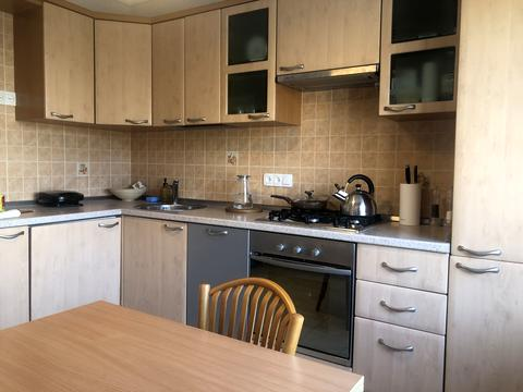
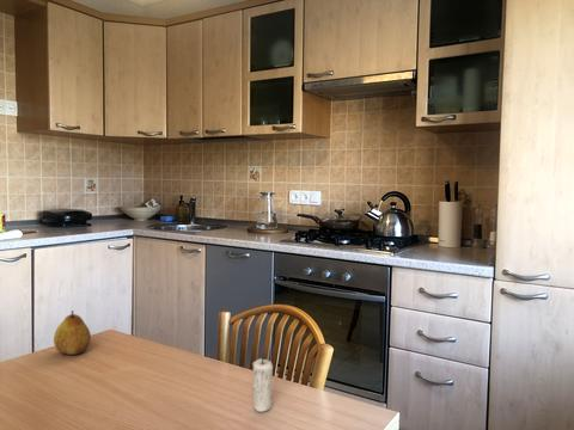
+ candle (262, 380)
+ fruit (72, 330)
